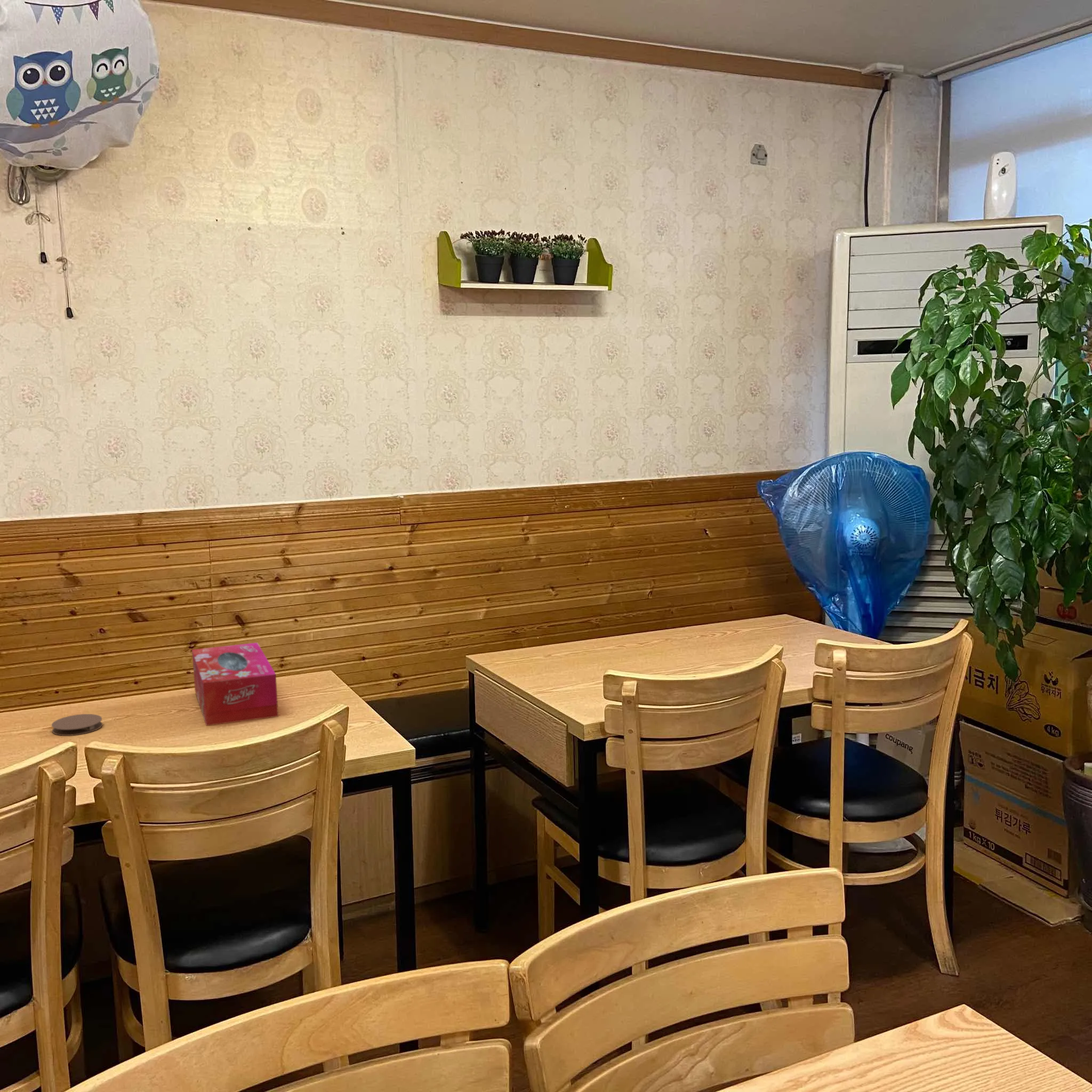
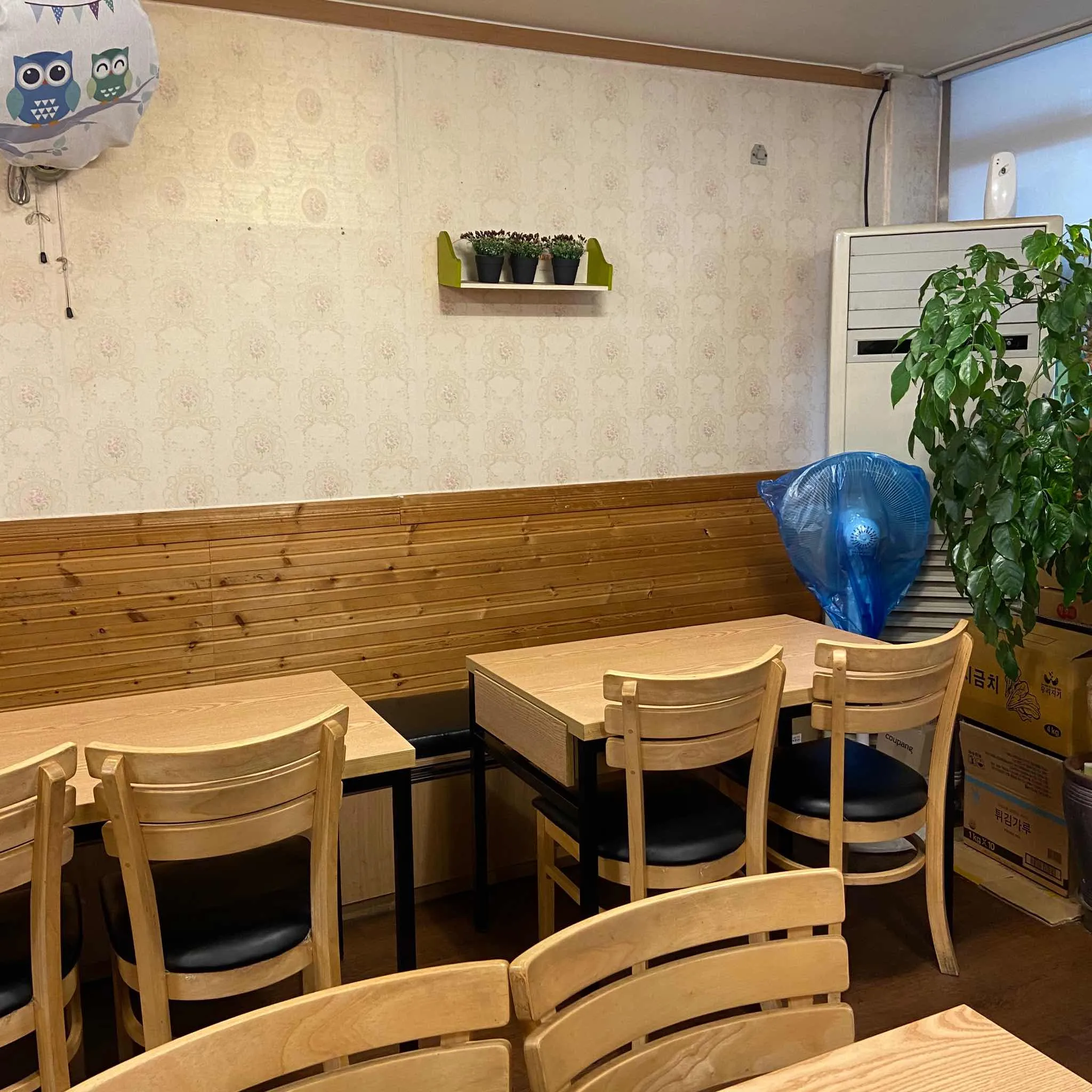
- coaster (77, 724)
- tissue box (233, 682)
